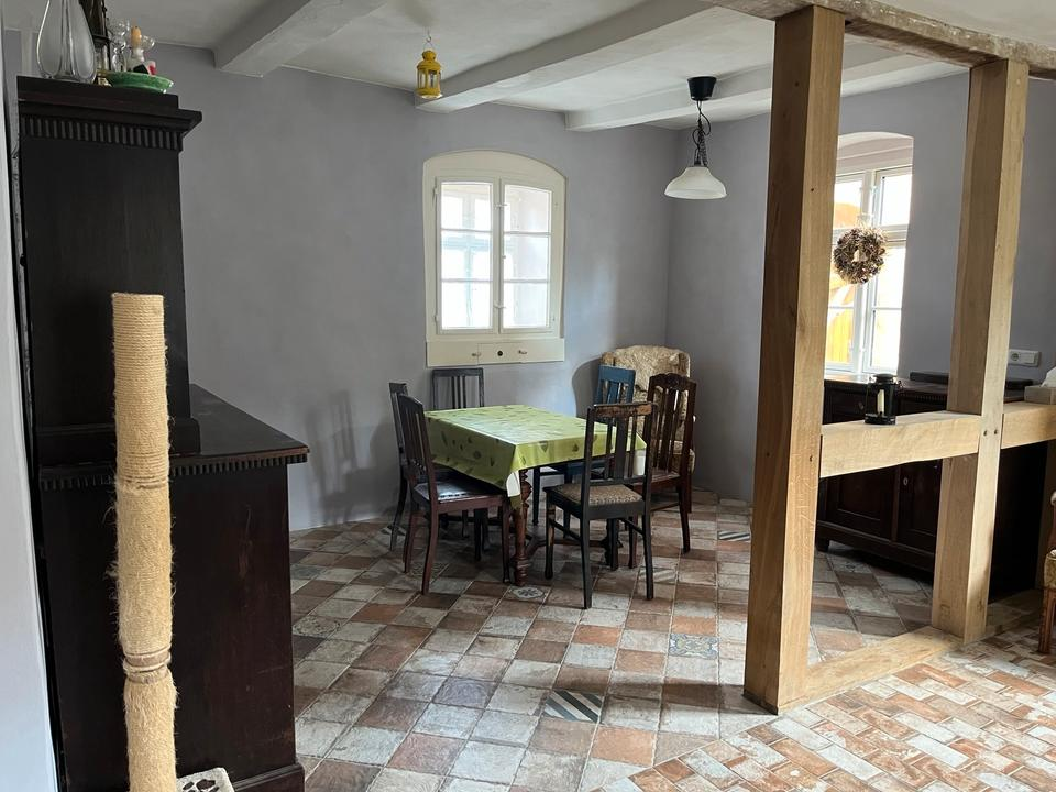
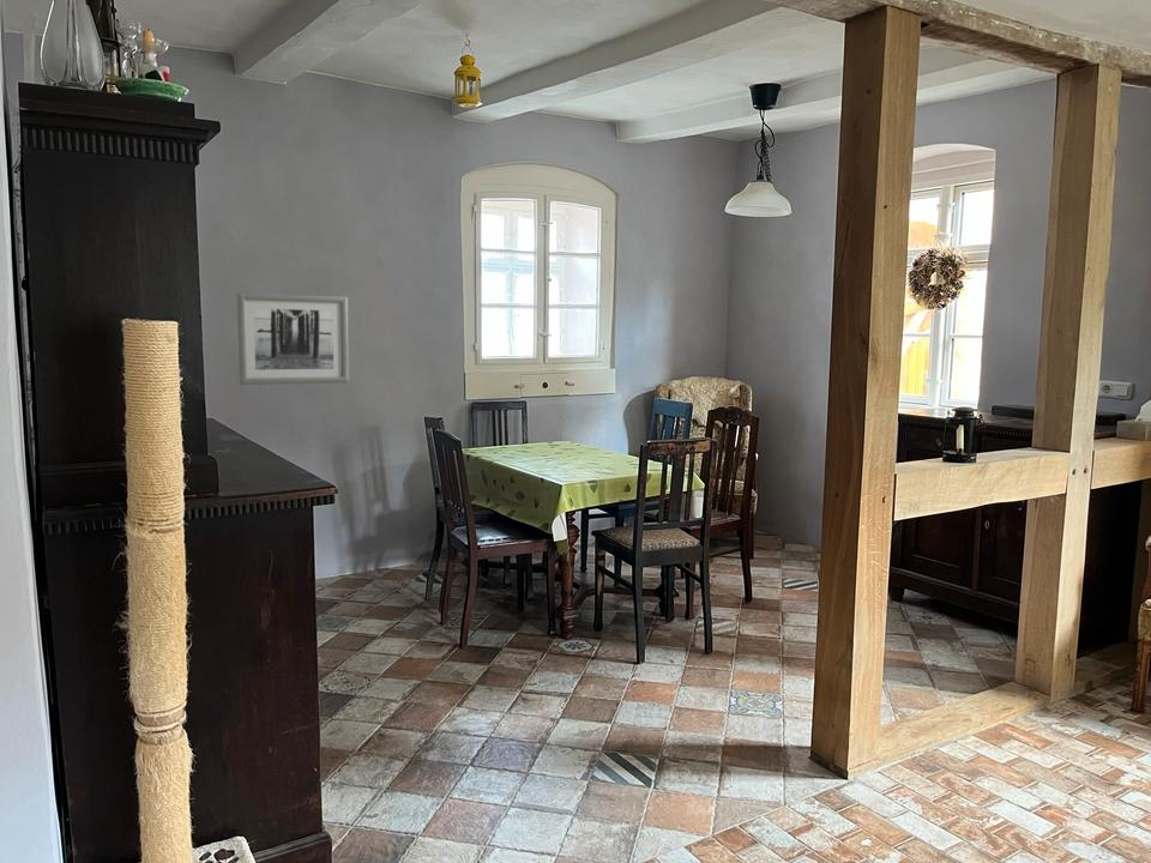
+ wall art (295, 339)
